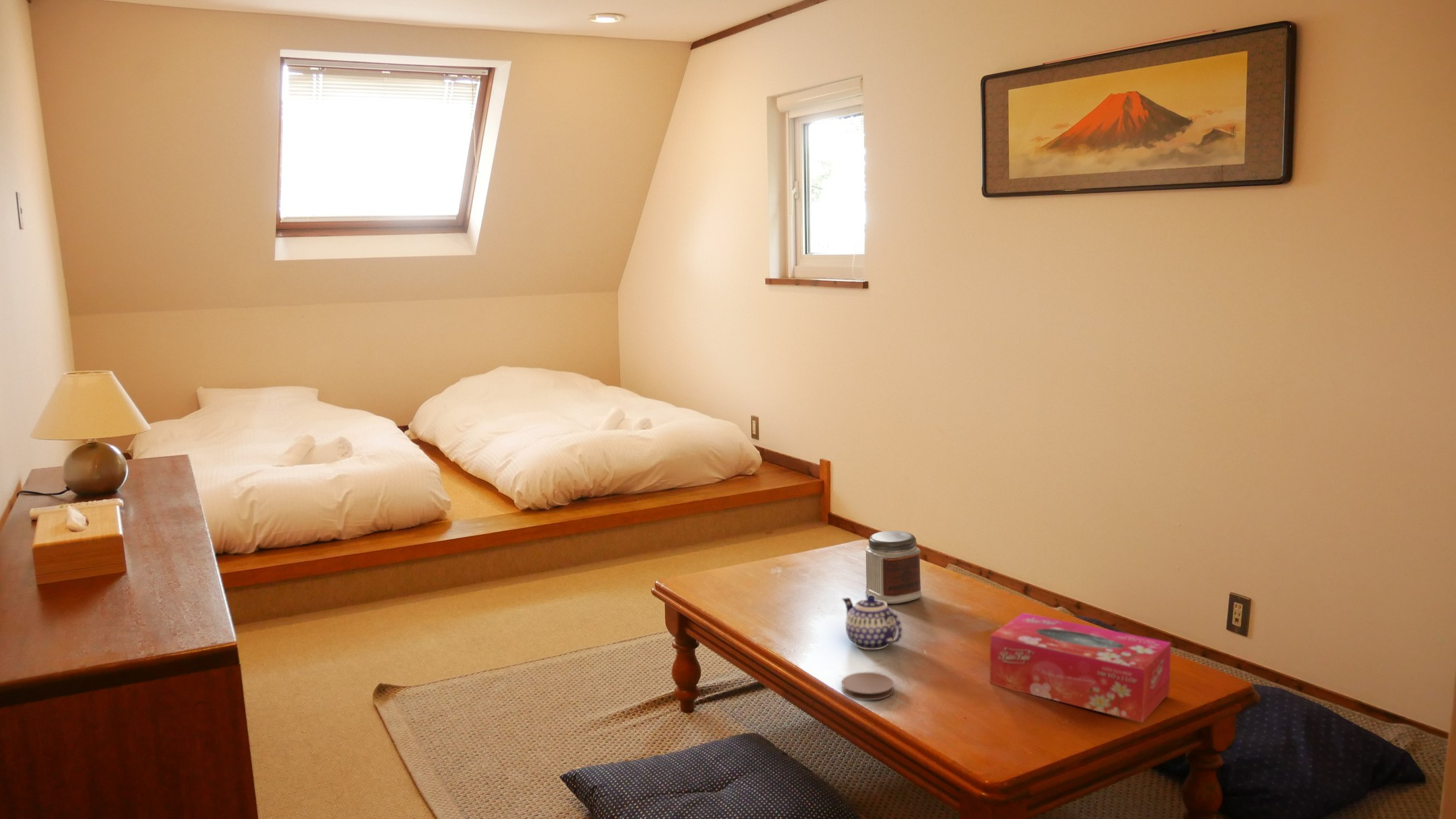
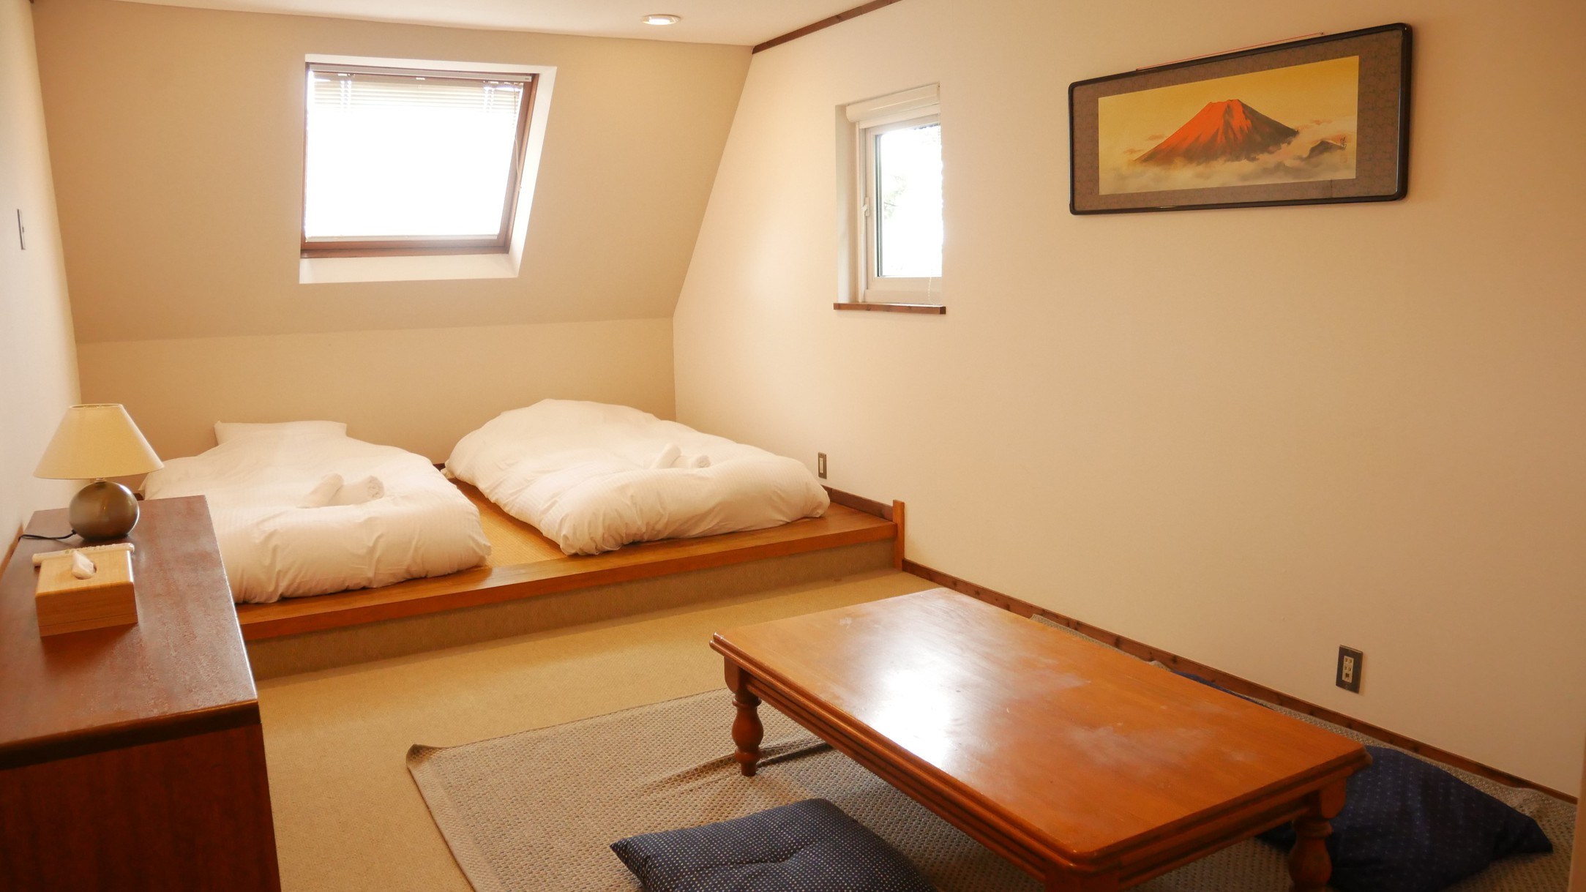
- tissue box (1078, 663)
- jar (892, 566)
- teapot (871, 619)
- coaster (867, 685)
